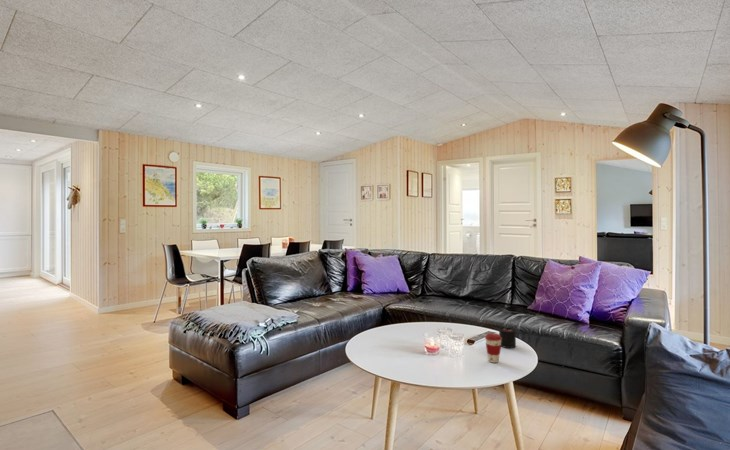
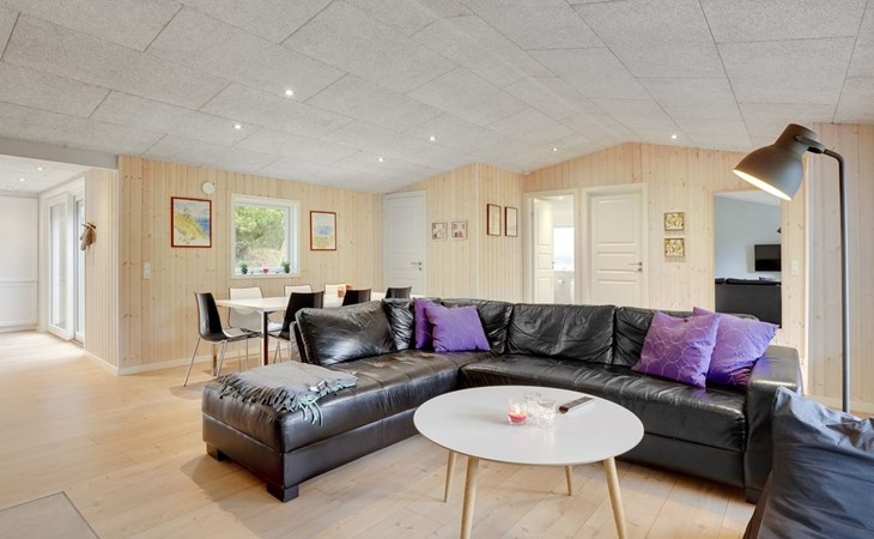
- candle (507, 334)
- coffee cup (493, 347)
